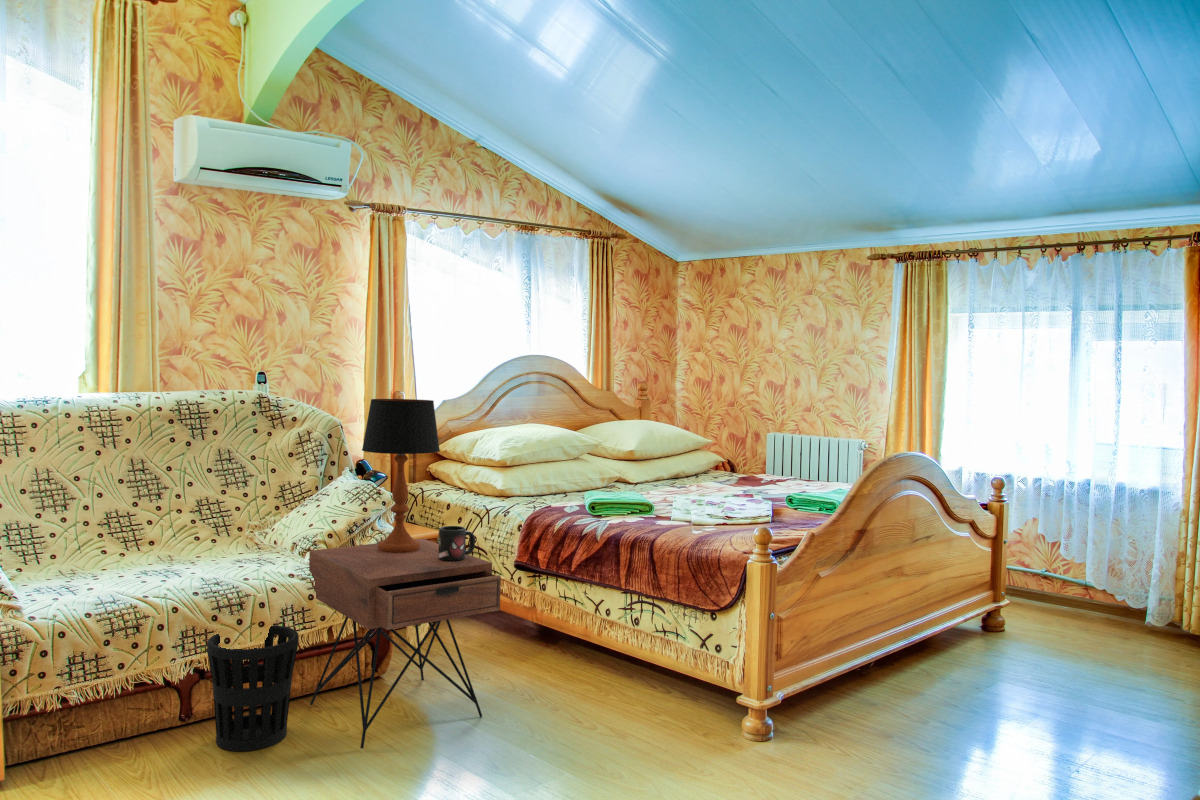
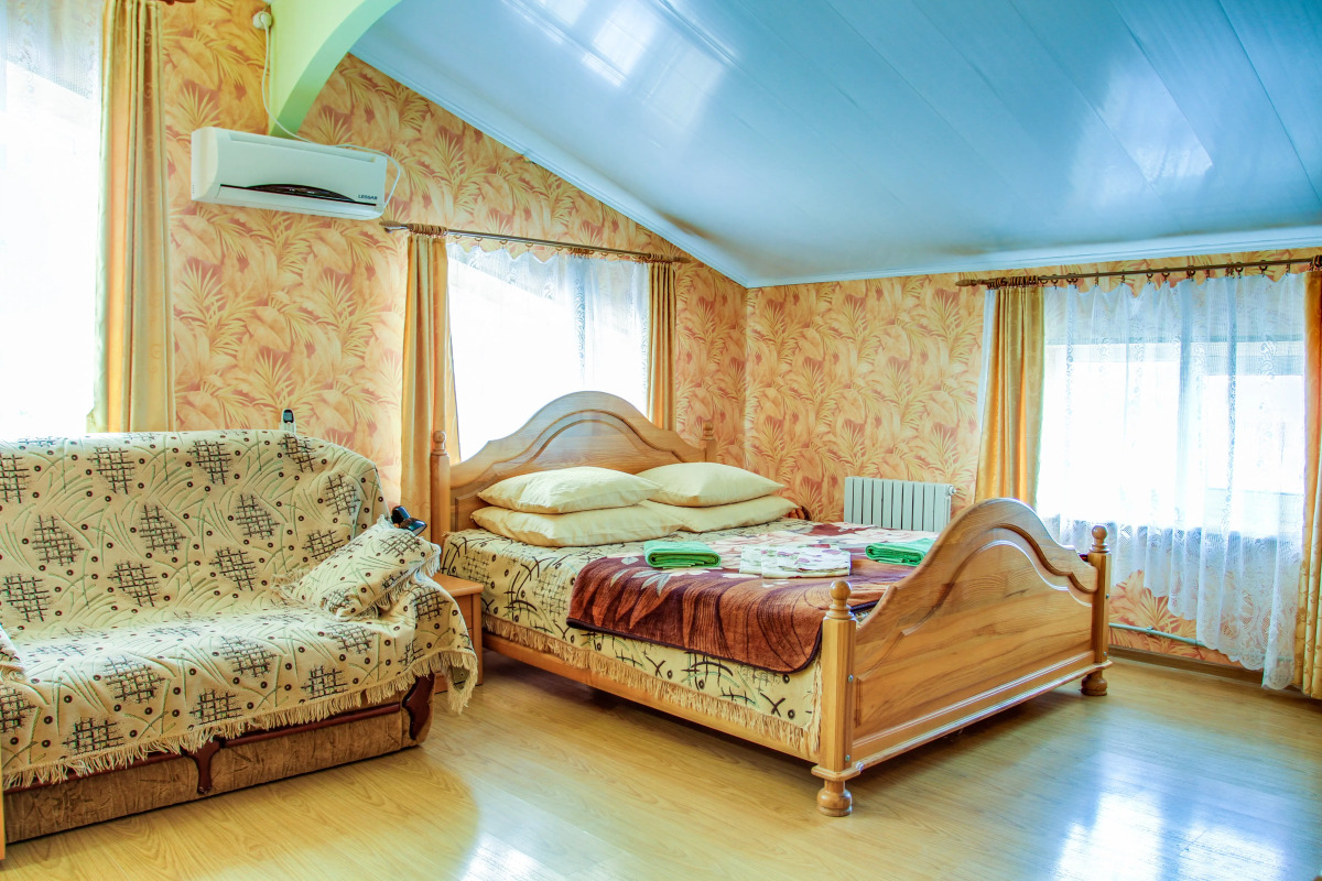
- table lamp (400, 473)
- wastebasket (252, 686)
- nightstand (402, 637)
- mug (457, 542)
